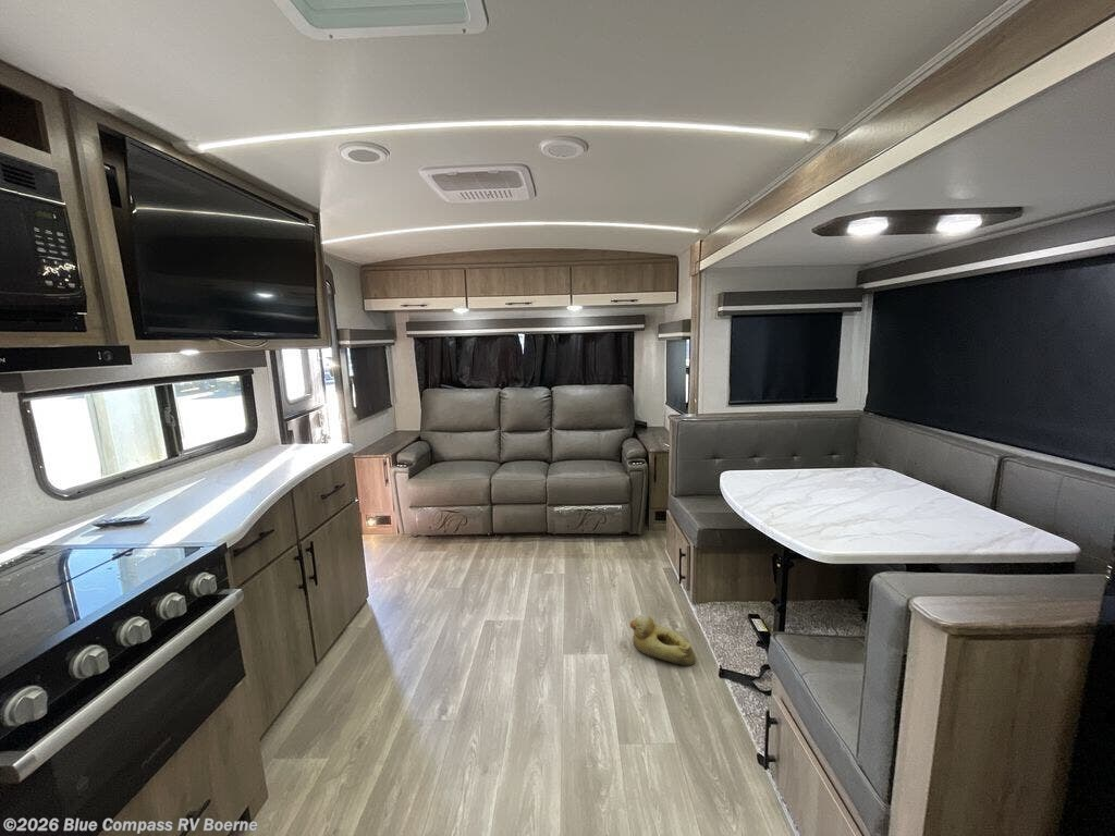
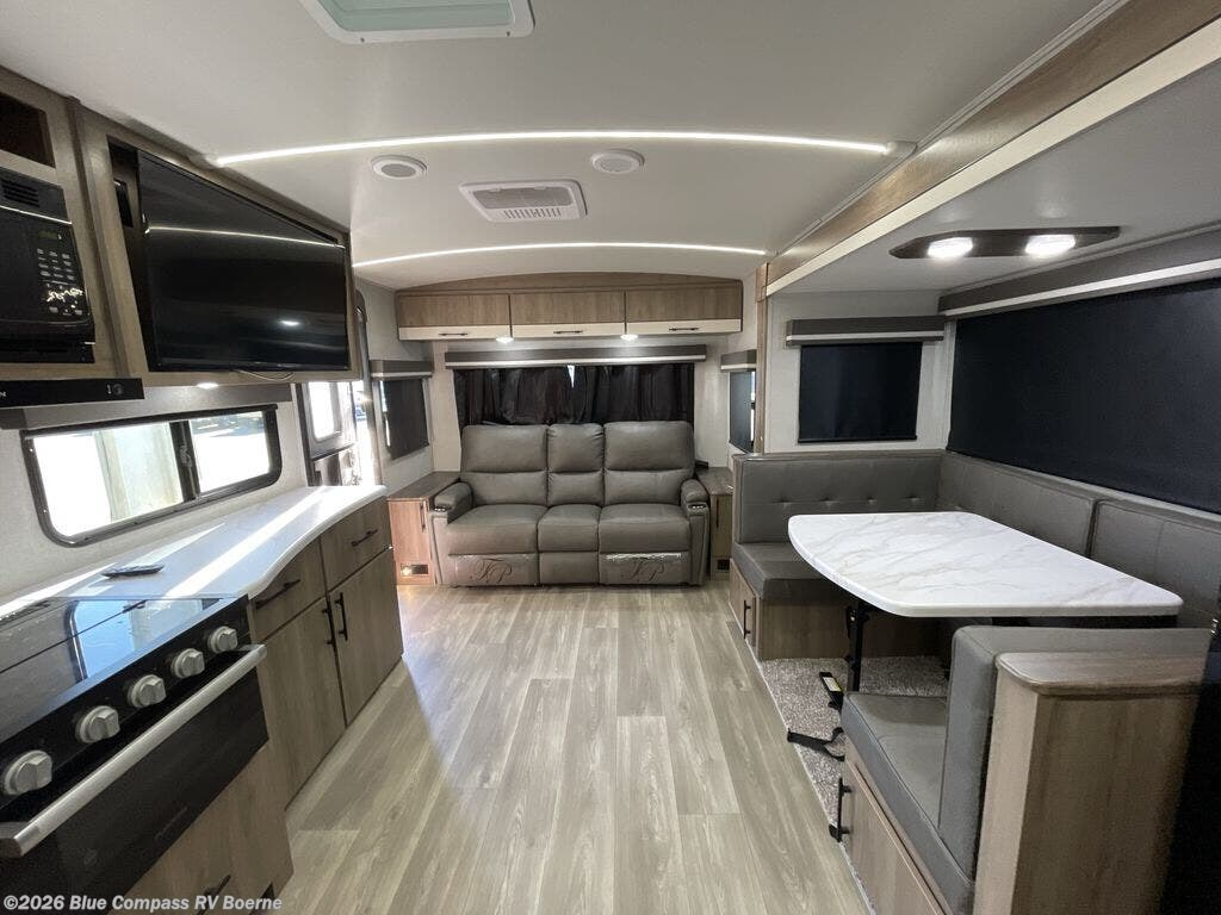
- rubber duck (661, 634)
